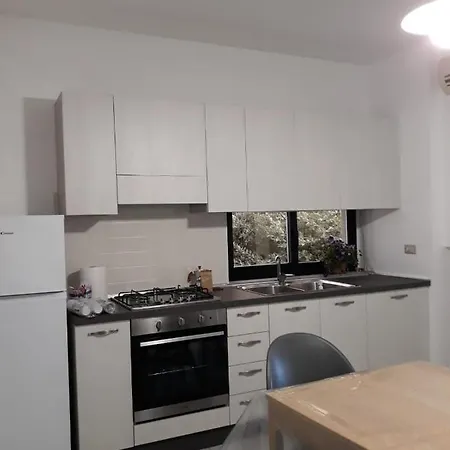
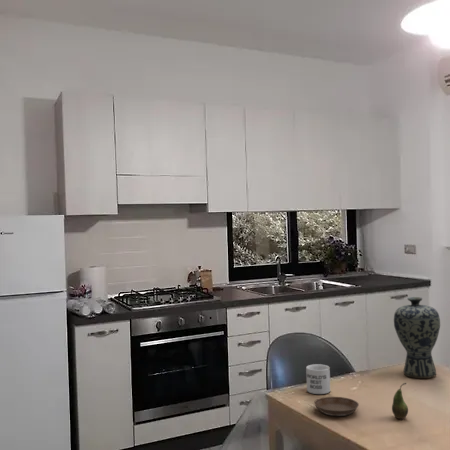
+ vase (417, 336)
+ saucer (336, 407)
+ fruit (399, 399)
+ mug (319, 377)
